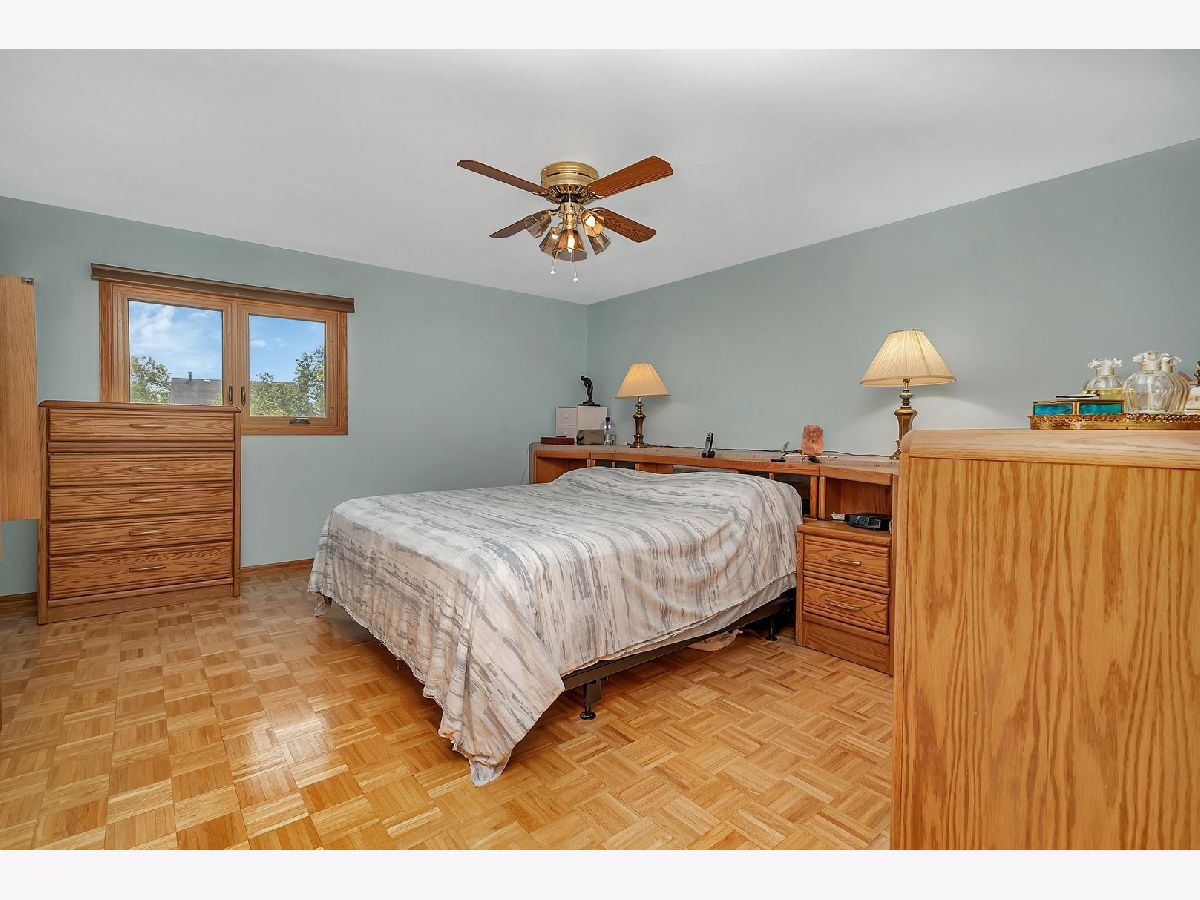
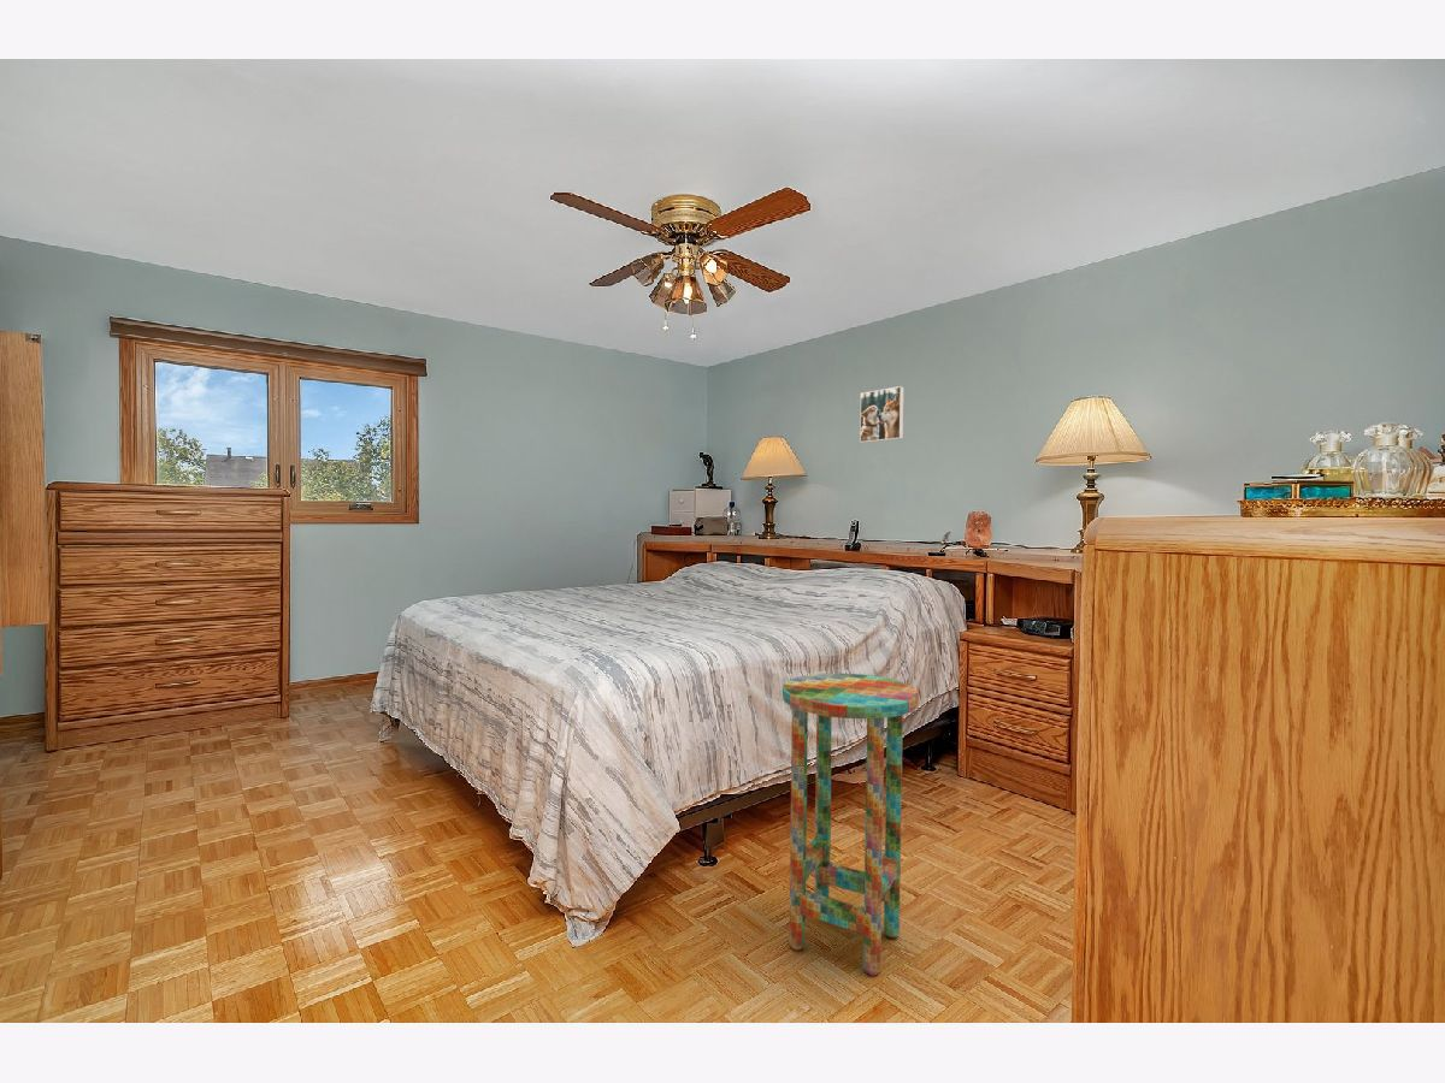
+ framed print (880, 415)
+ side table (830, 815)
